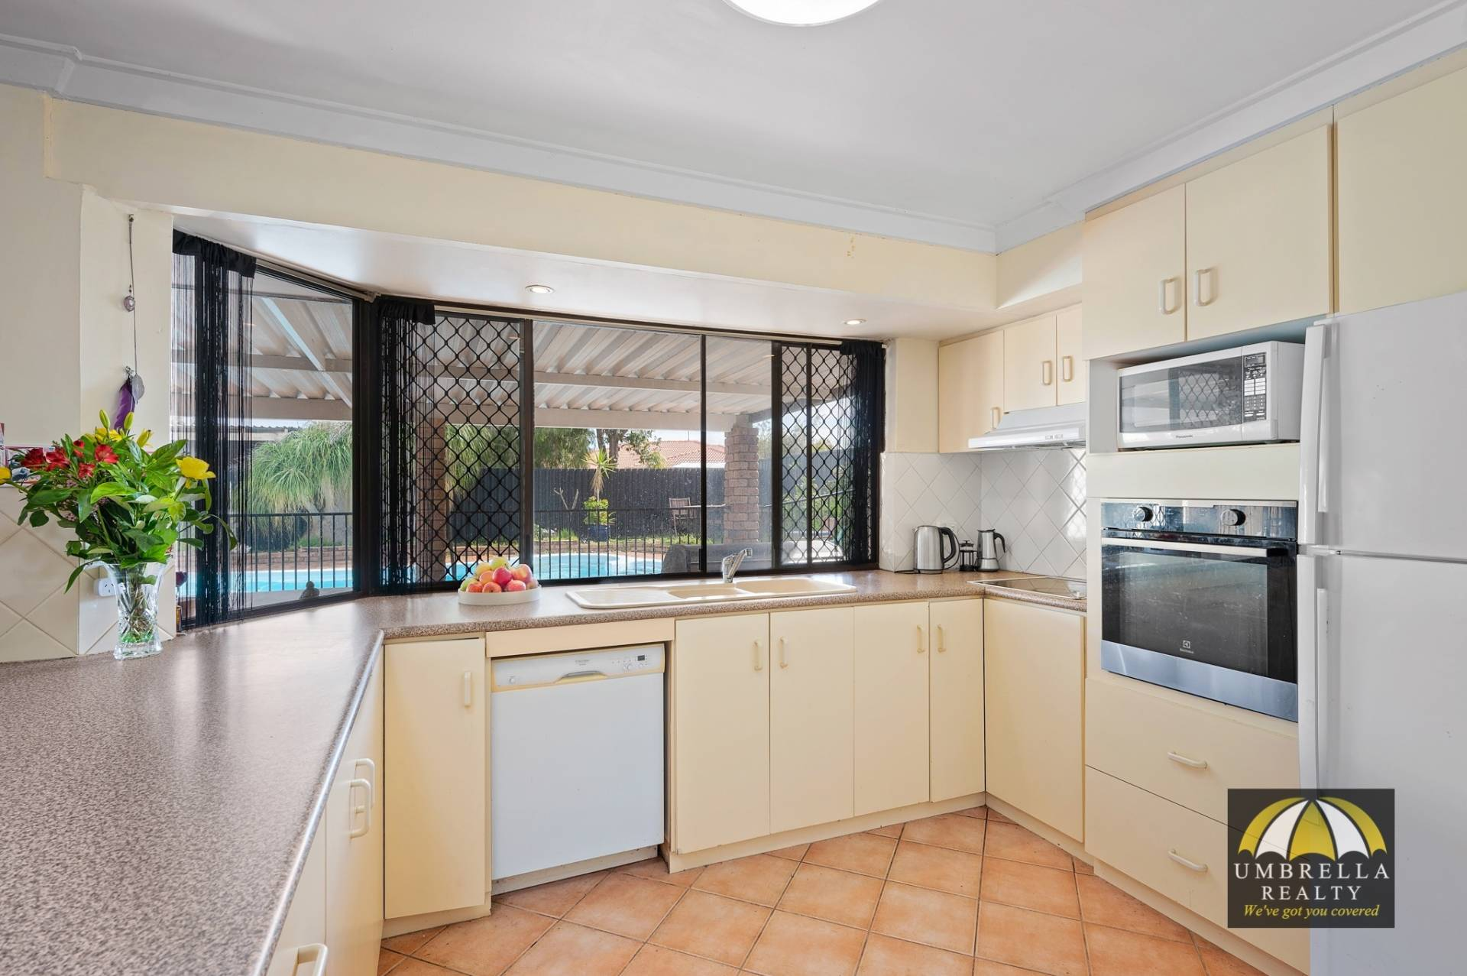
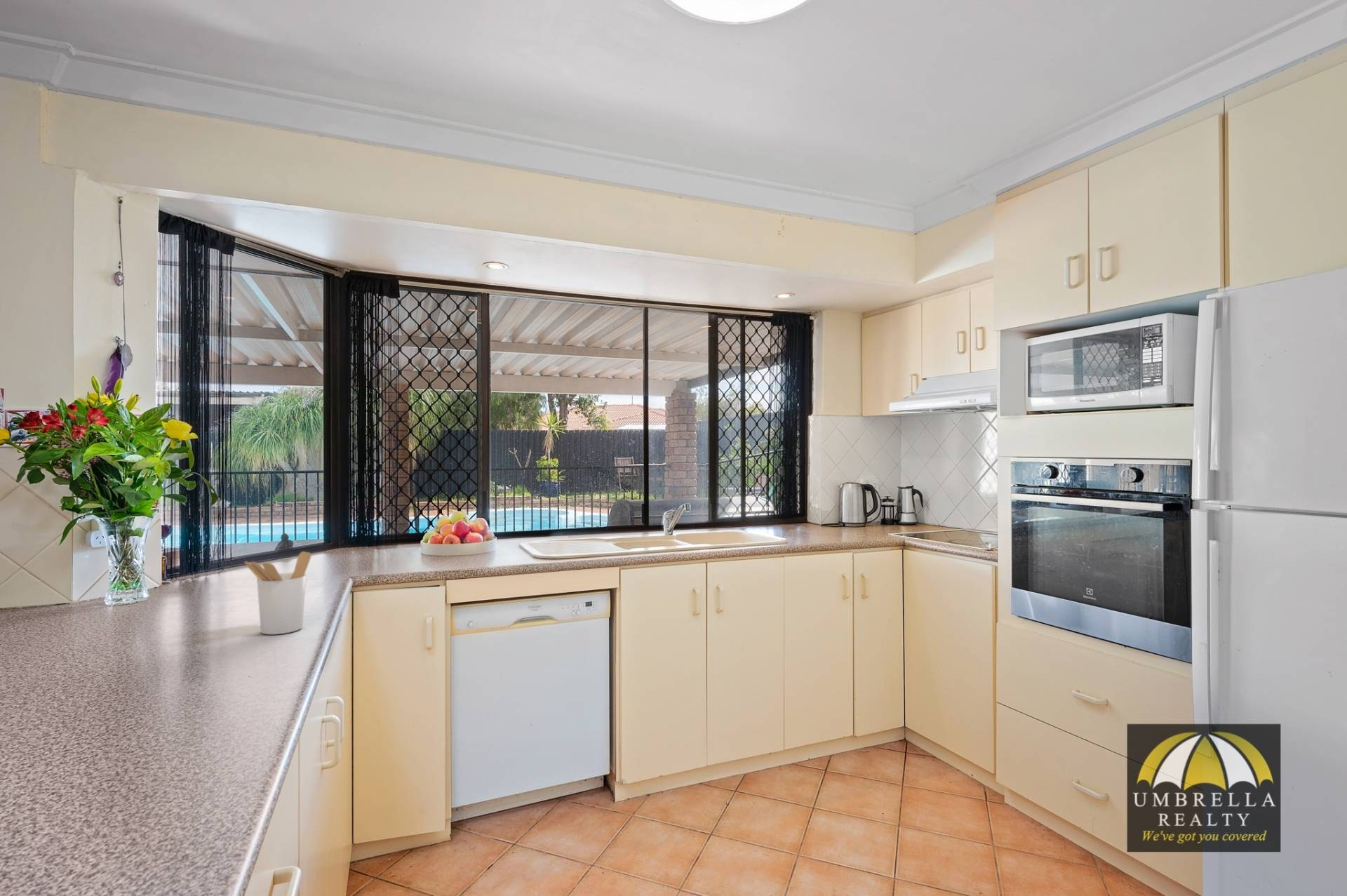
+ utensil holder (275, 592)
